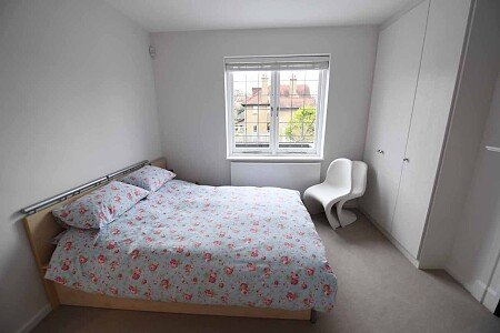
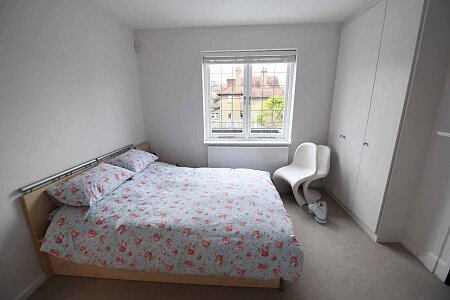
+ sneaker (317, 207)
